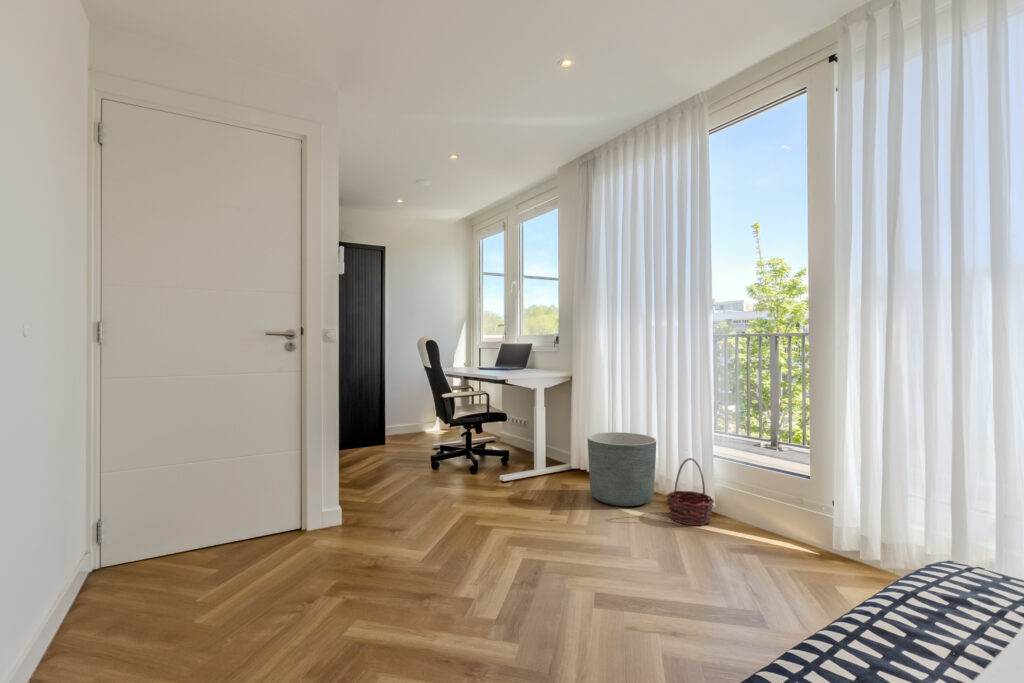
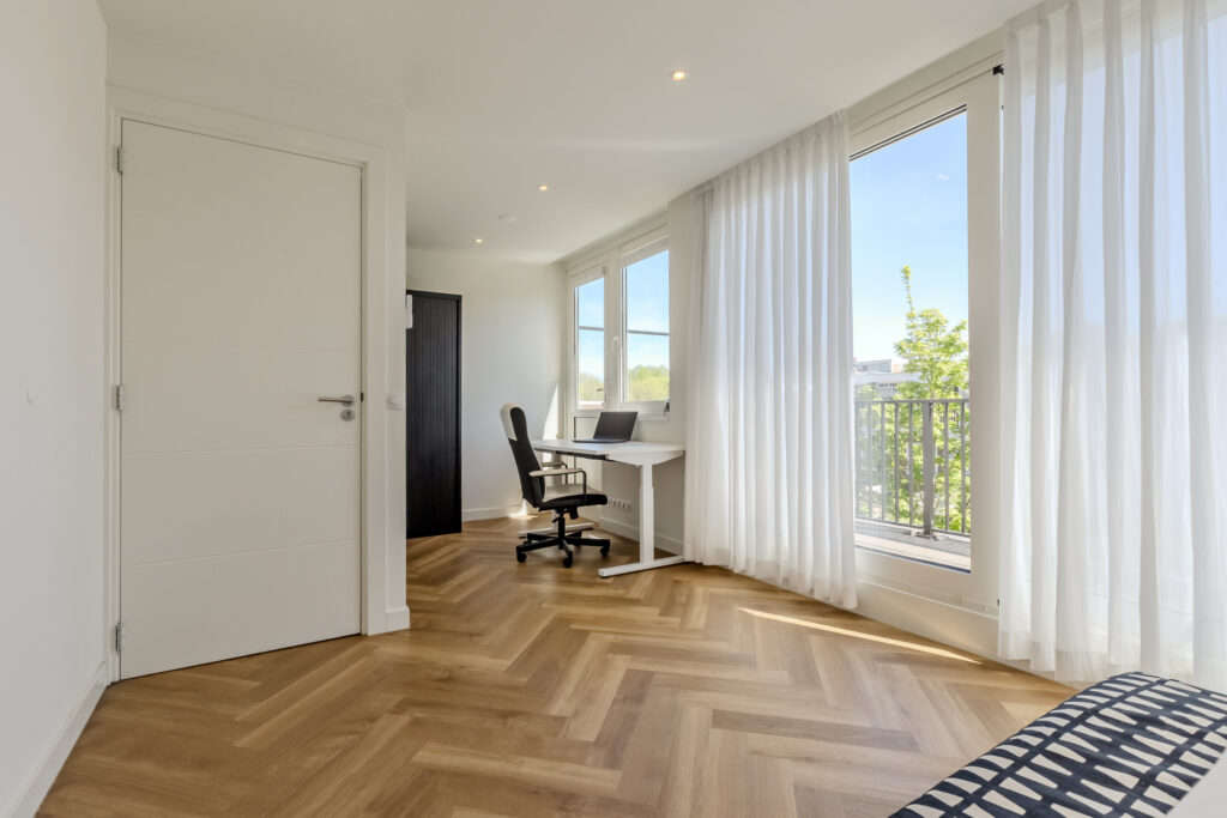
- planter (621, 468)
- basket (689, 491)
